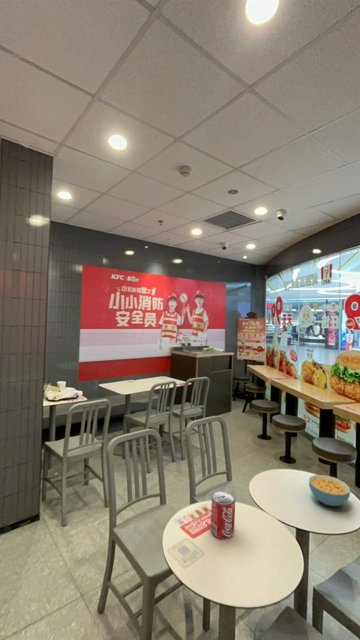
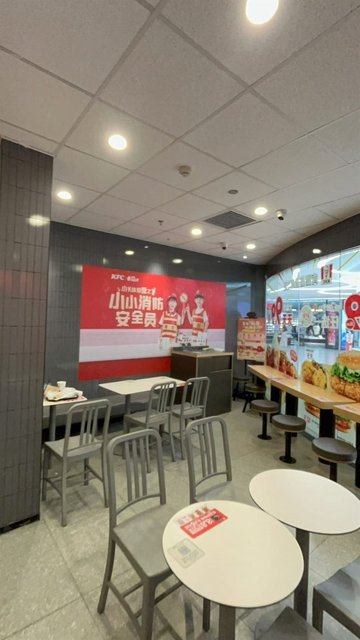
- soda can (223, 514)
- cereal bowl (328, 493)
